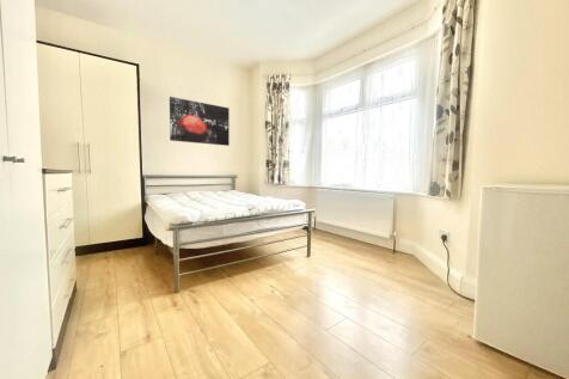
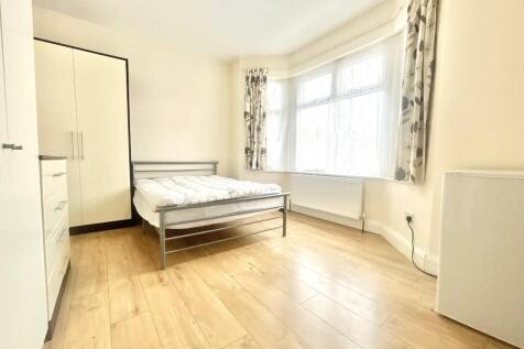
- wall art (201, 123)
